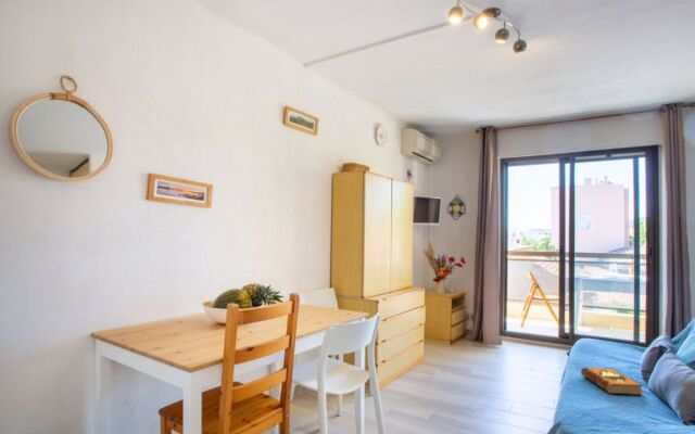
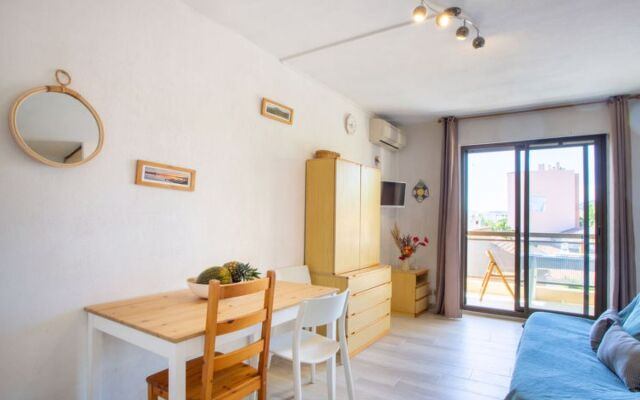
- hardback book (609, 380)
